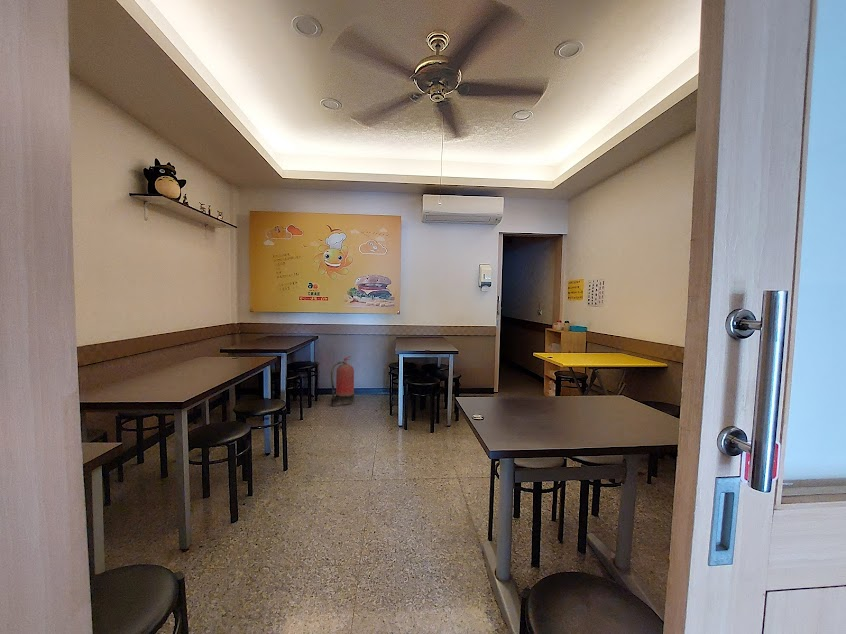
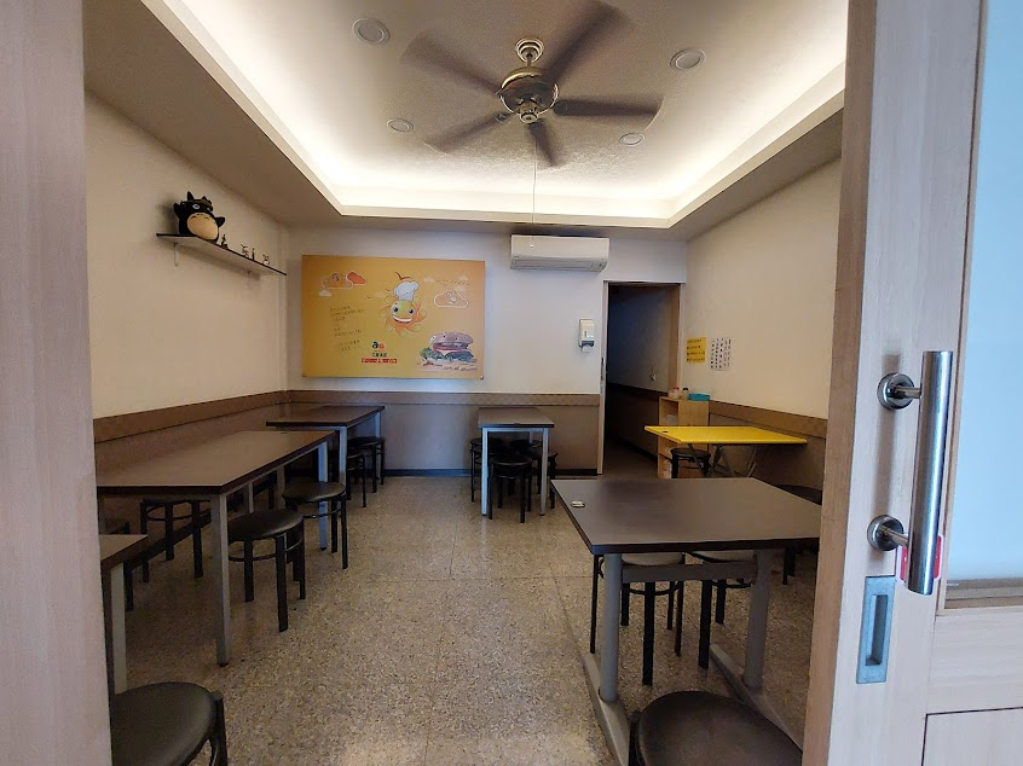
- fire extinguisher (342, 380)
